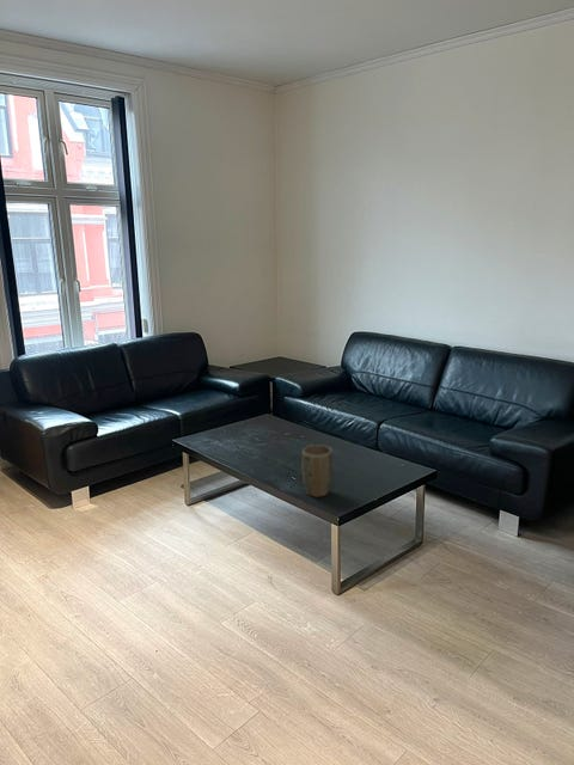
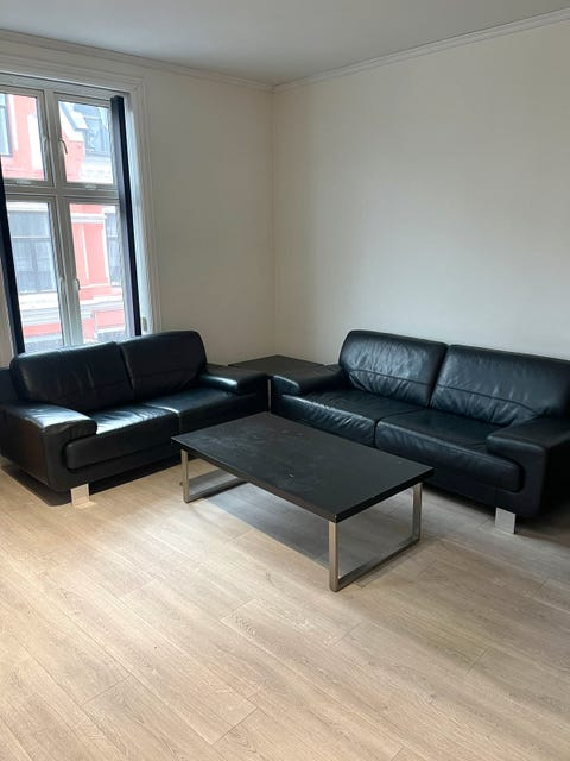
- plant pot (317, 471)
